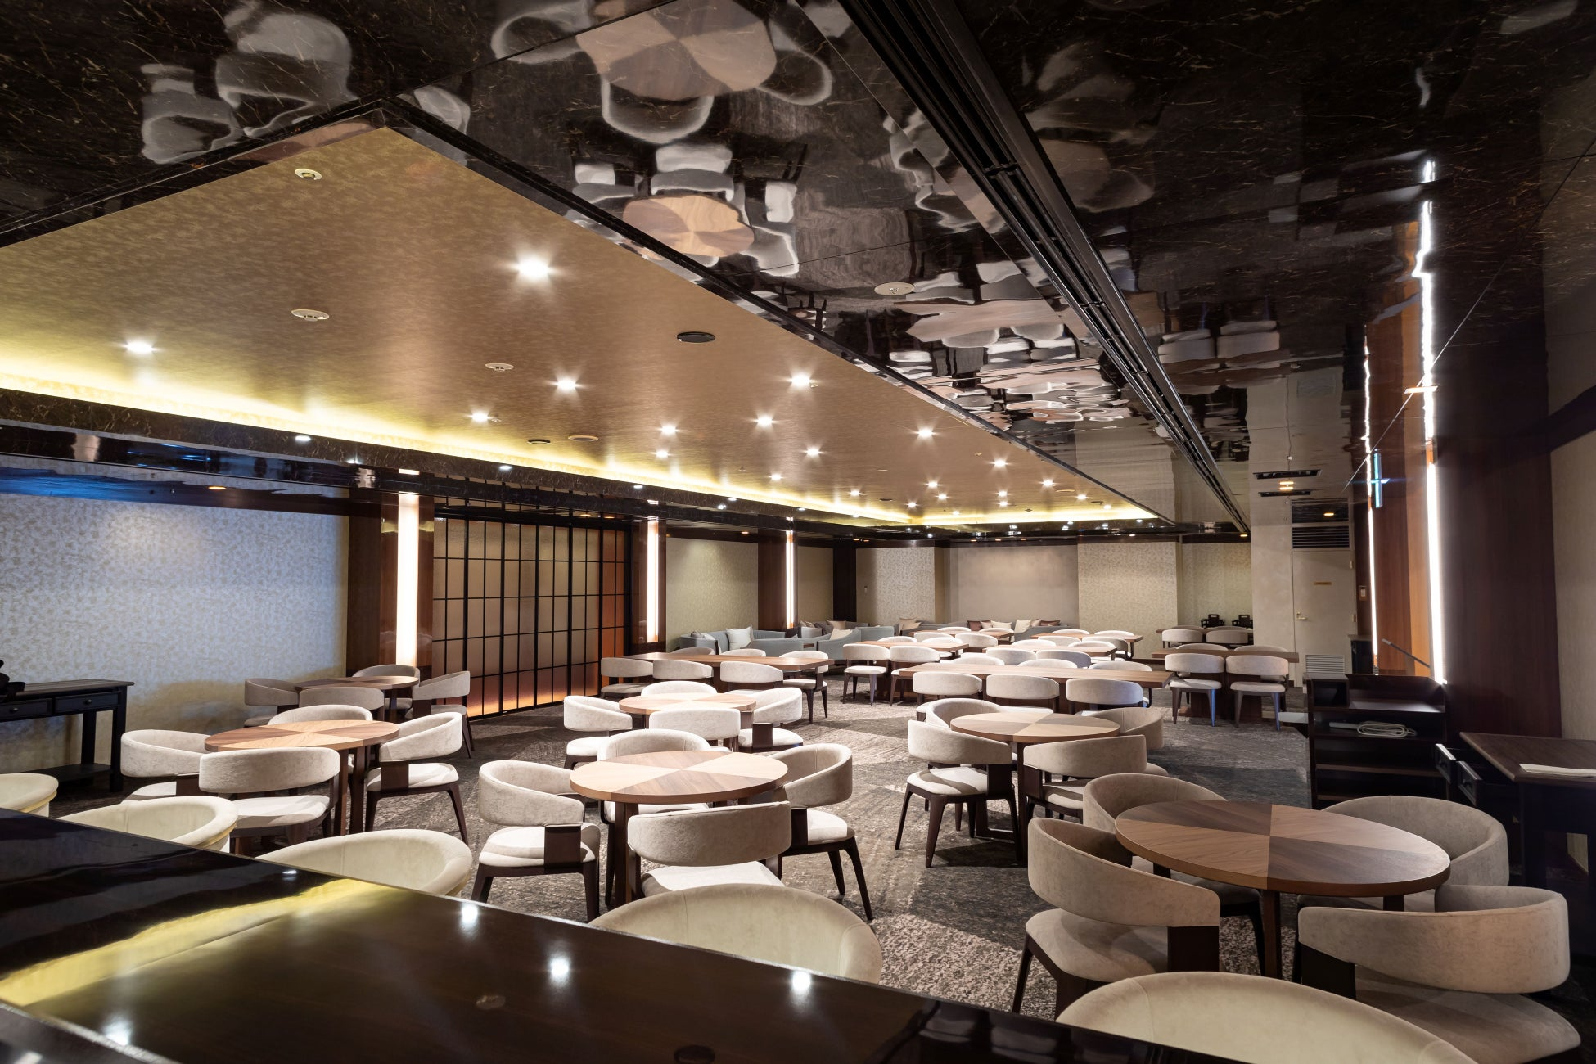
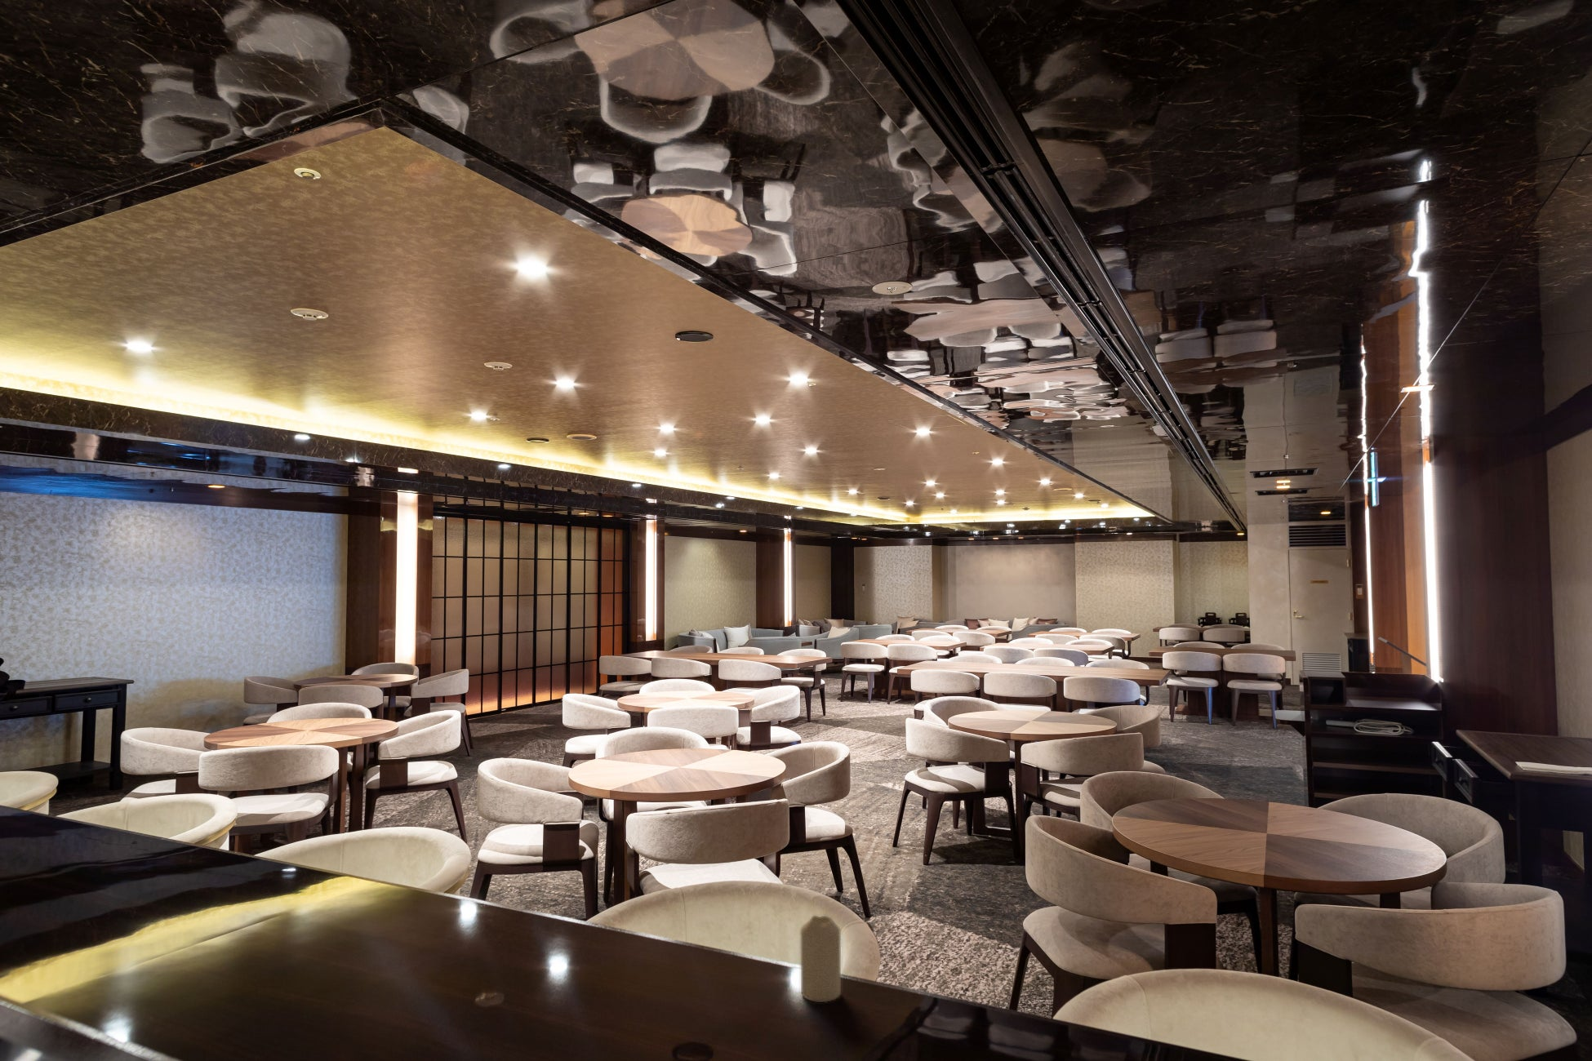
+ candle (821, 956)
